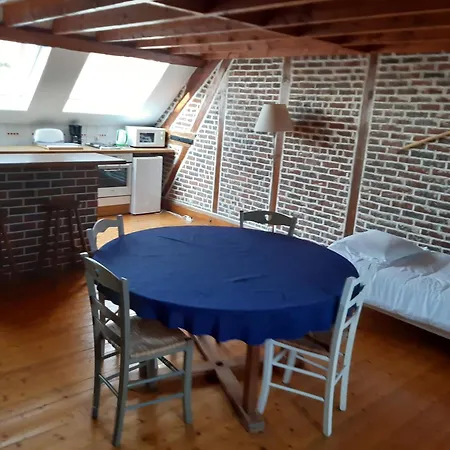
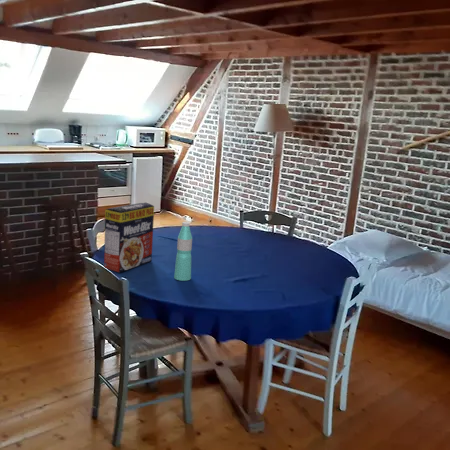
+ cereal box (129, 235)
+ water bottle (184, 250)
